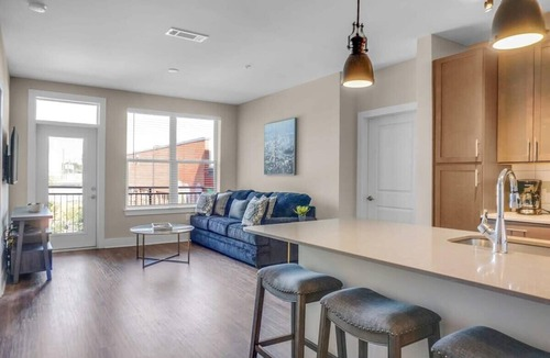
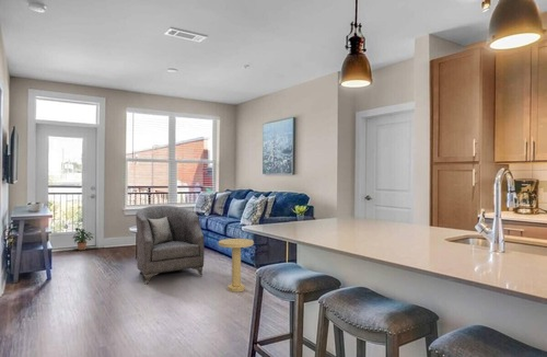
+ armchair (166, 240)
+ potted plant (83, 238)
+ side table (235, 265)
